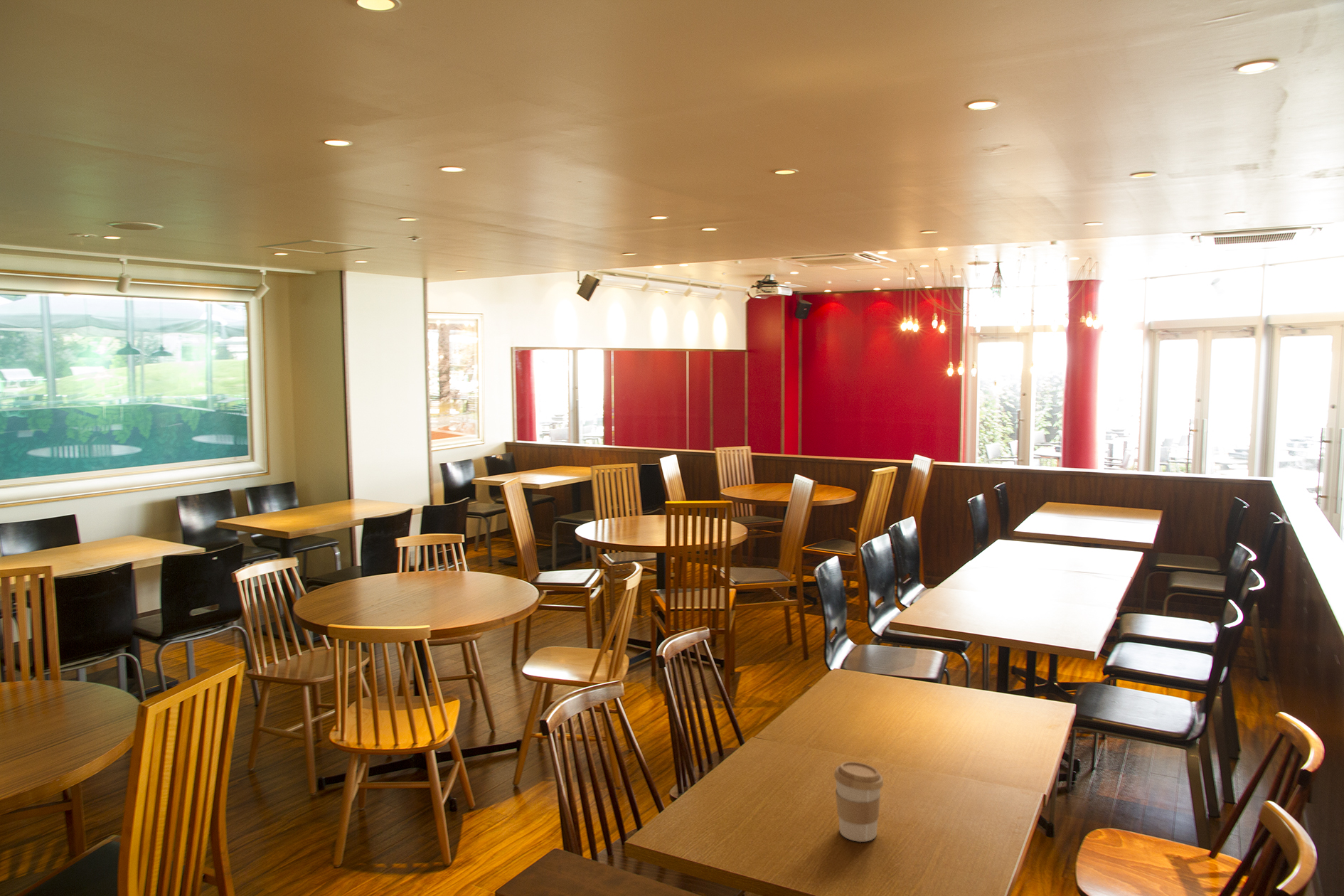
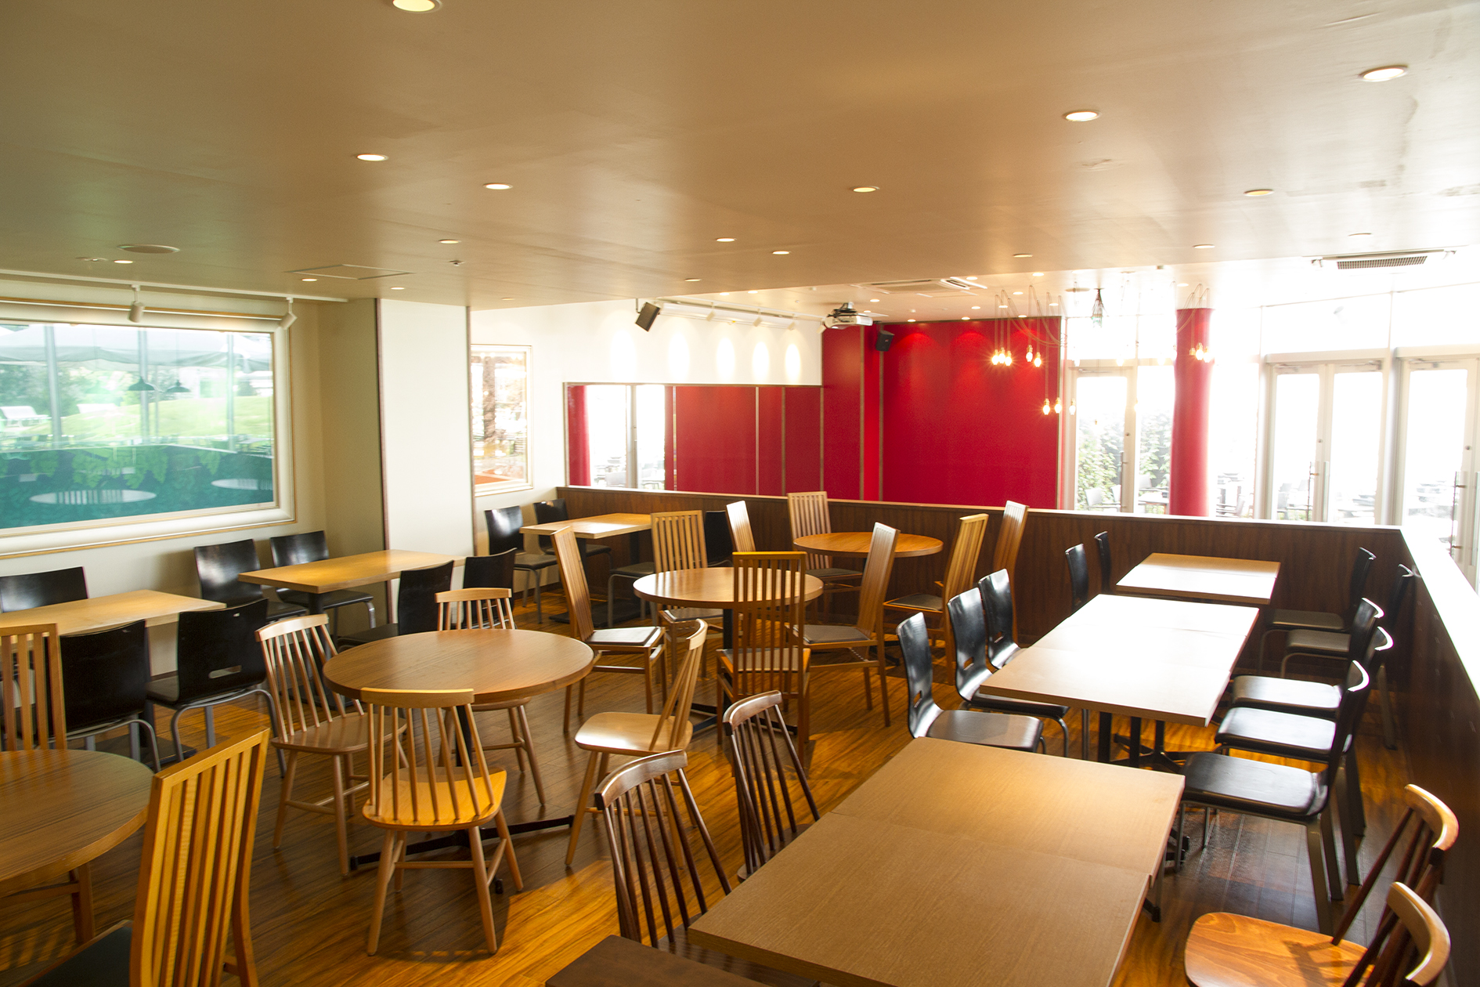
- coffee cup (858, 799)
